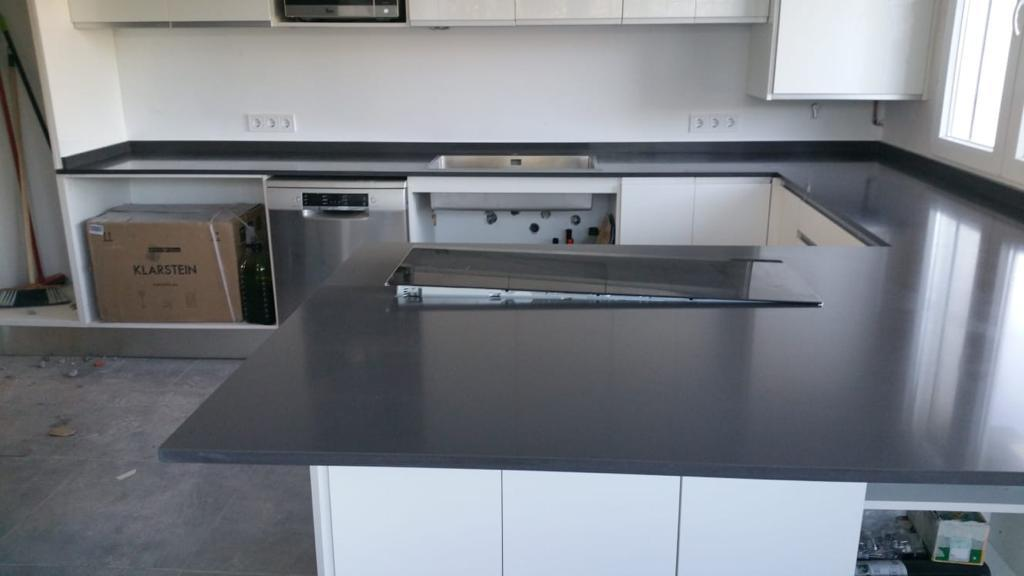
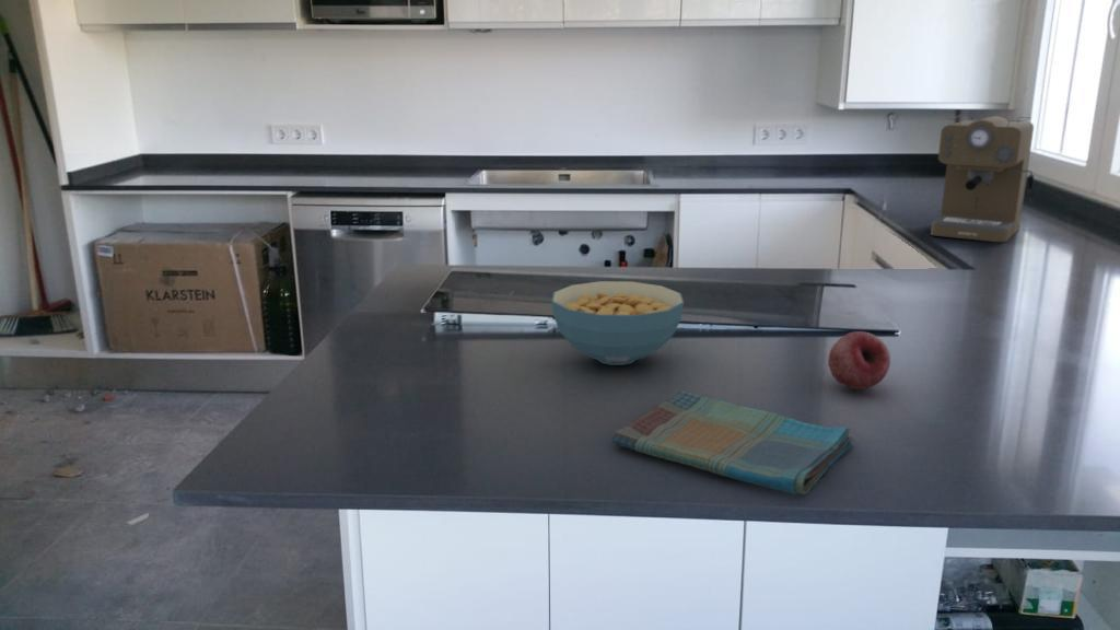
+ cereal bowl (616, 328)
+ dish towel (733, 436)
+ coffee maker (988, 176)
+ fruit (859, 360)
